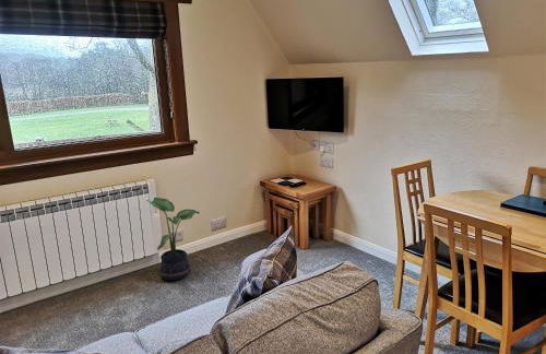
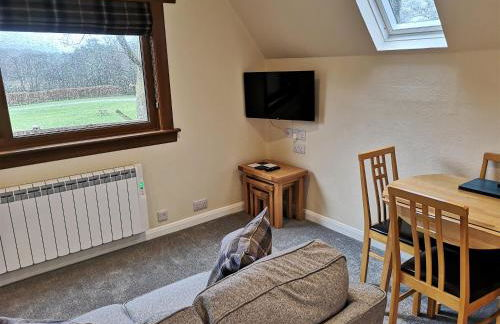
- potted plant (175, 235)
